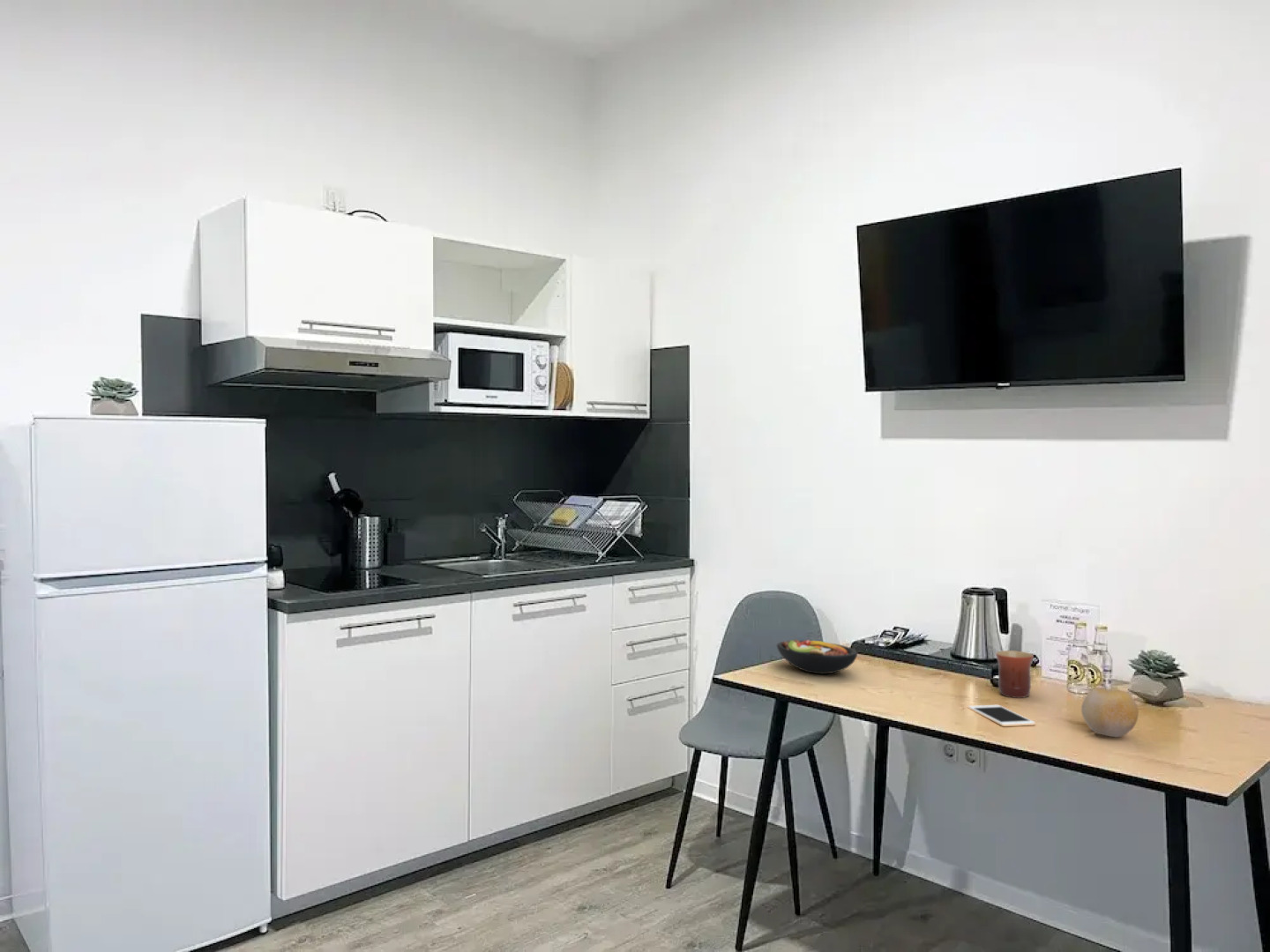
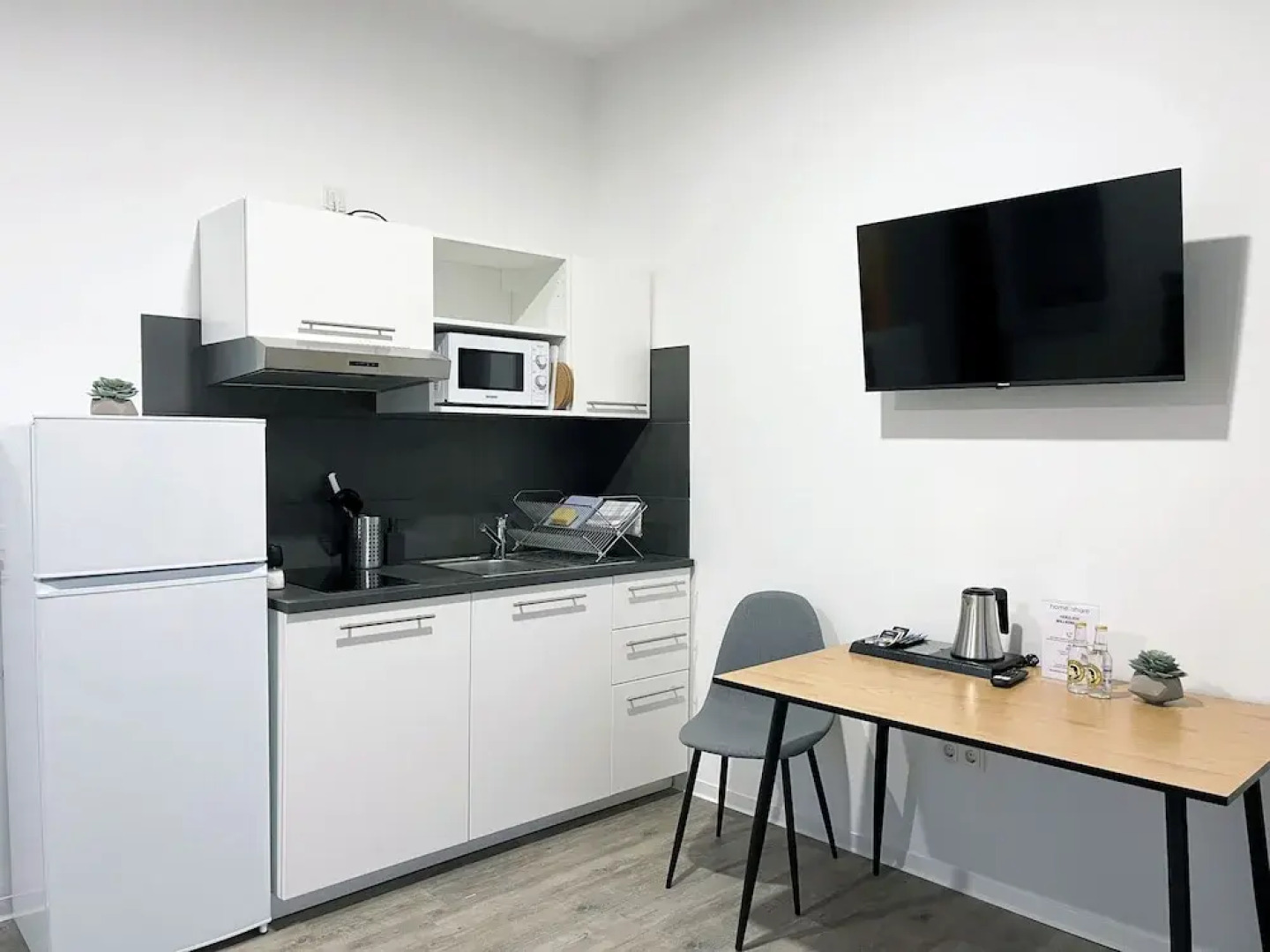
- cell phone (1000, 715)
- fruit (1109, 712)
- mug (1015, 673)
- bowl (816, 656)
